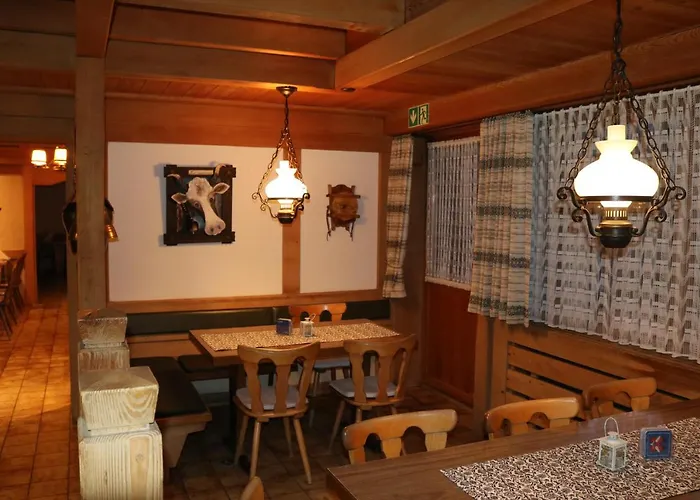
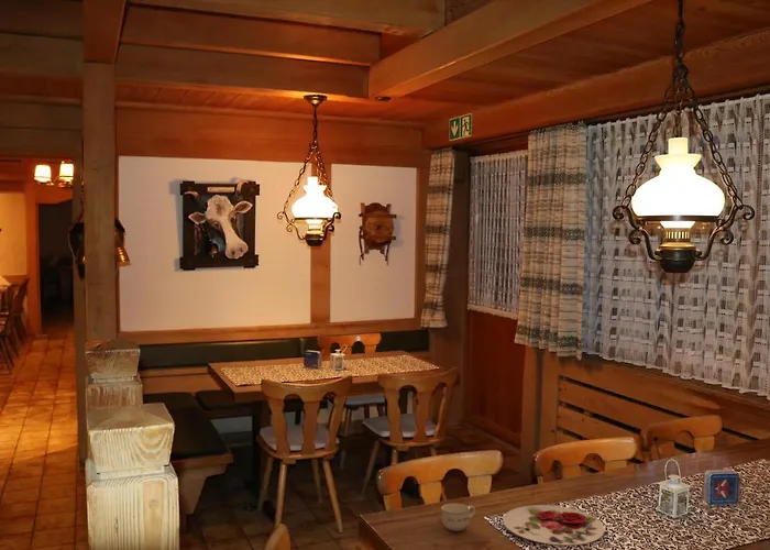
+ plate (552, 522)
+ cup (459, 517)
